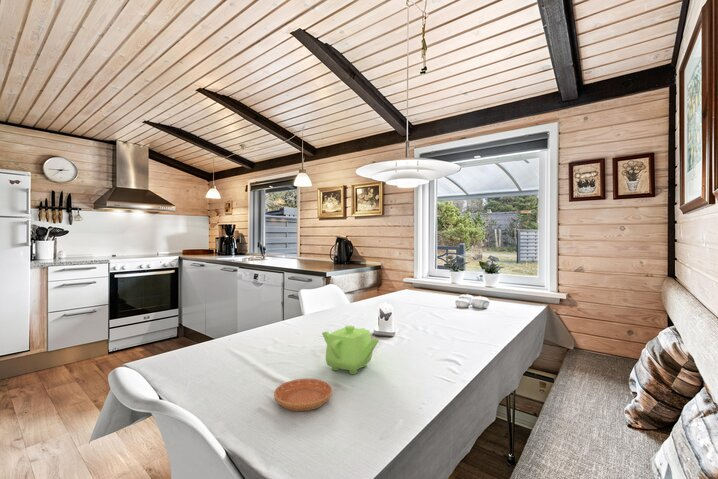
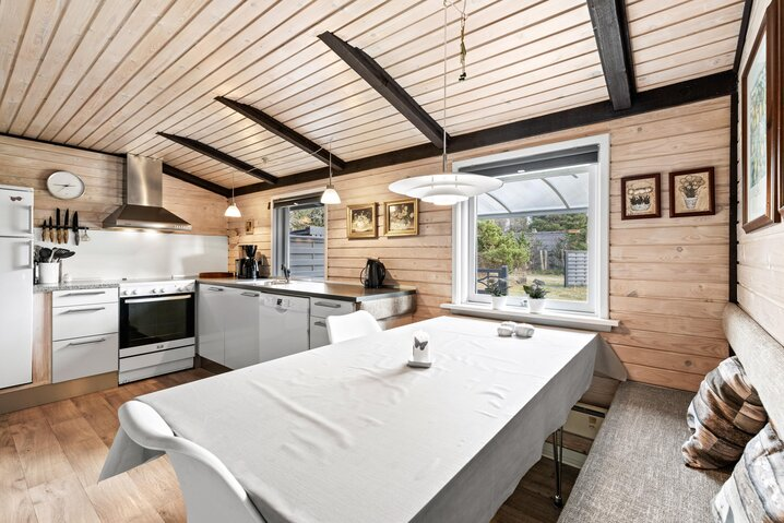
- saucer (303, 395)
- teapot (349, 346)
